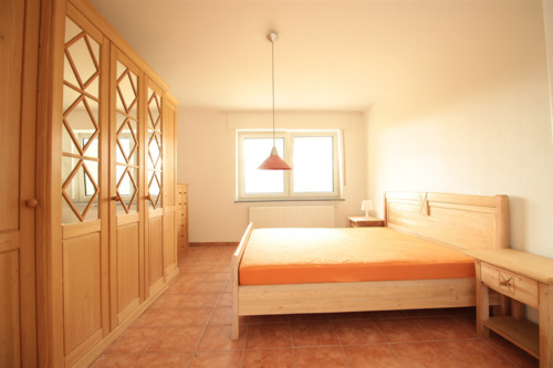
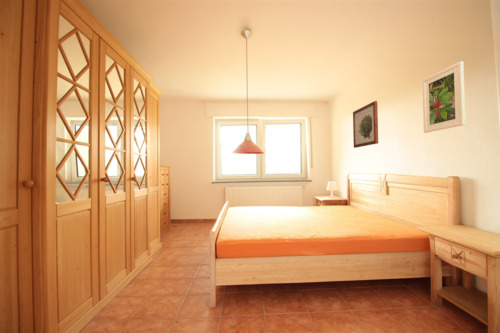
+ wall art (364, 126)
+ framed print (441, 100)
